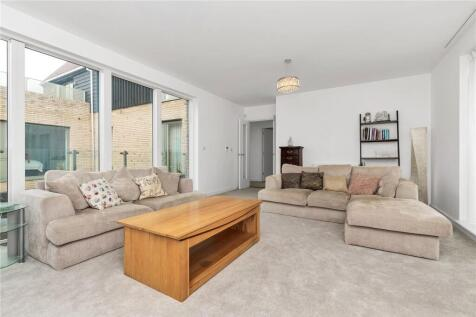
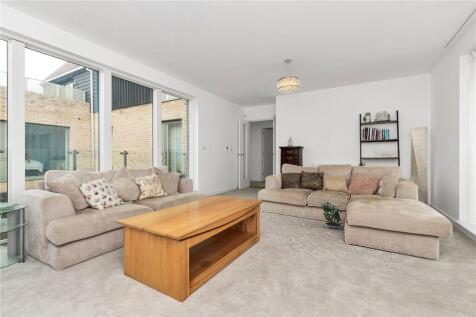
+ potted plant (331, 213)
